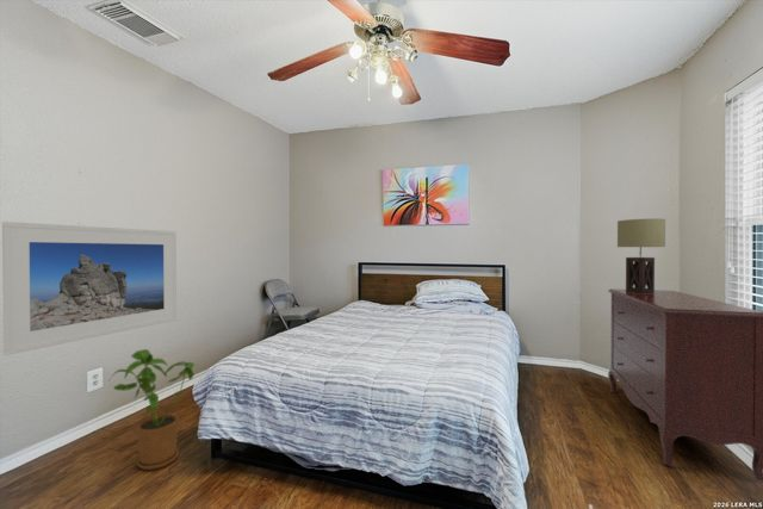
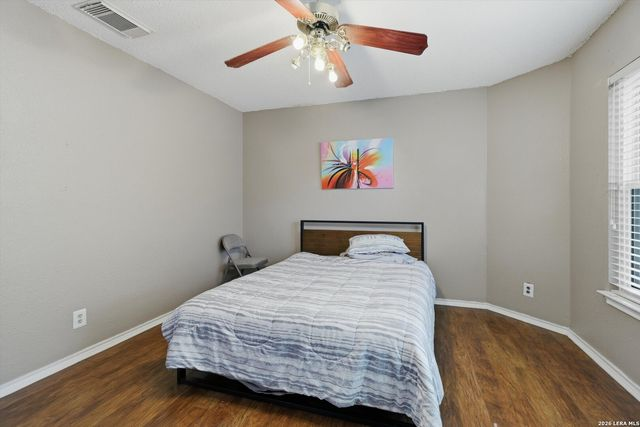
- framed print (106, 280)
- house plant (151, 404)
- dresser (669, 361)
- table lamp (640, 255)
